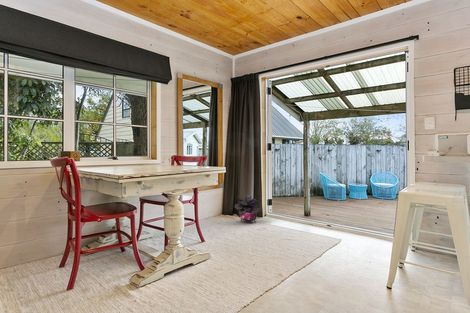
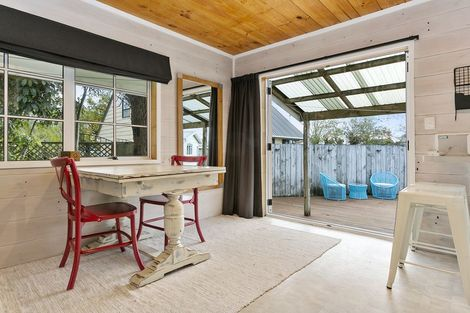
- potted plant (247, 208)
